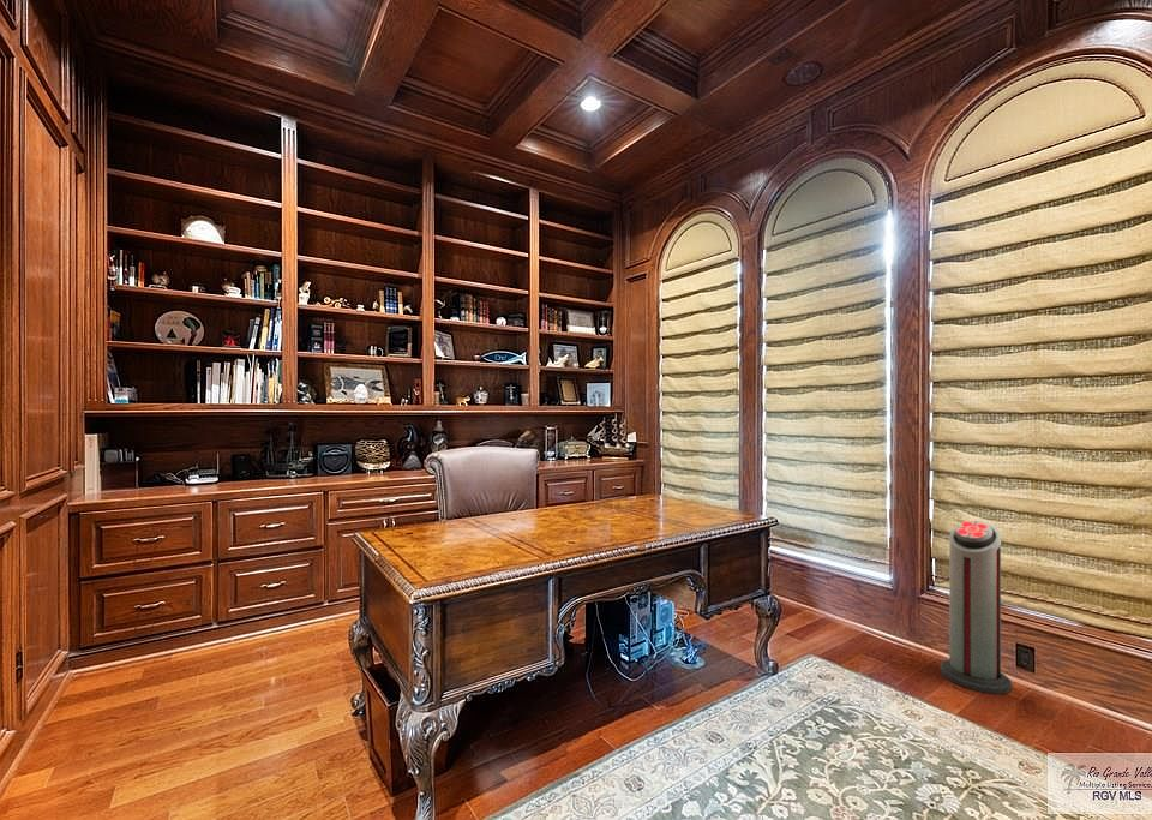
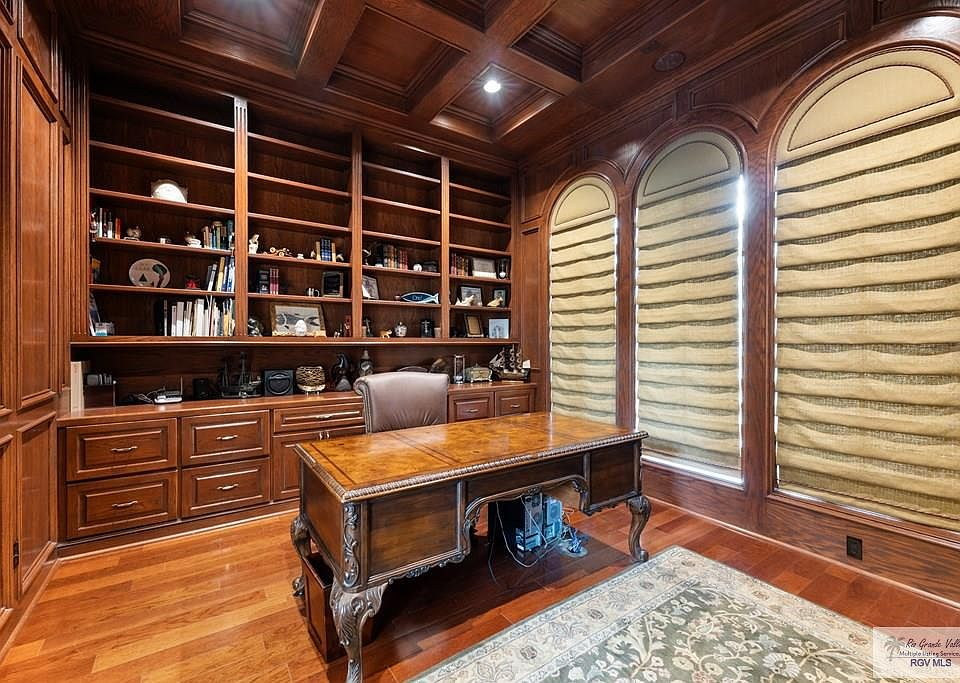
- air purifier (974, 599)
